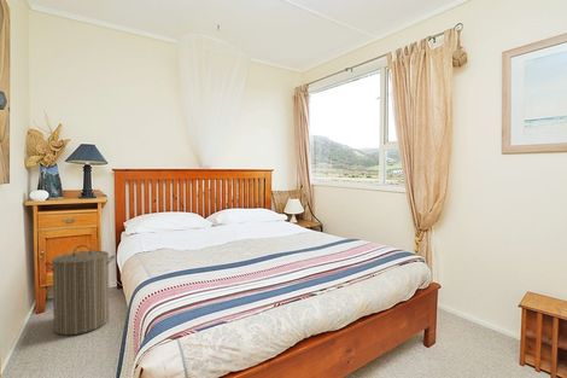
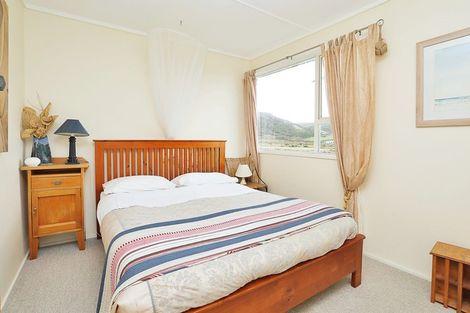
- laundry hamper (81, 284)
